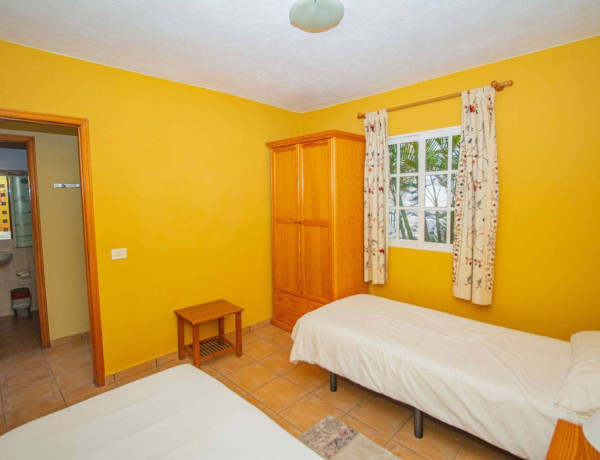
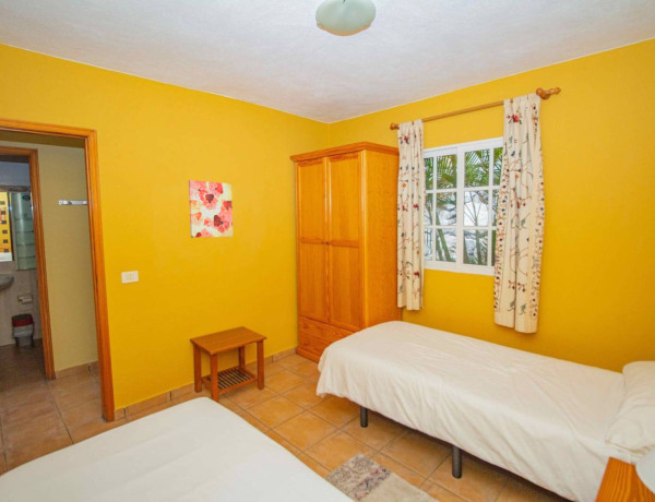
+ wall art (212, 210)
